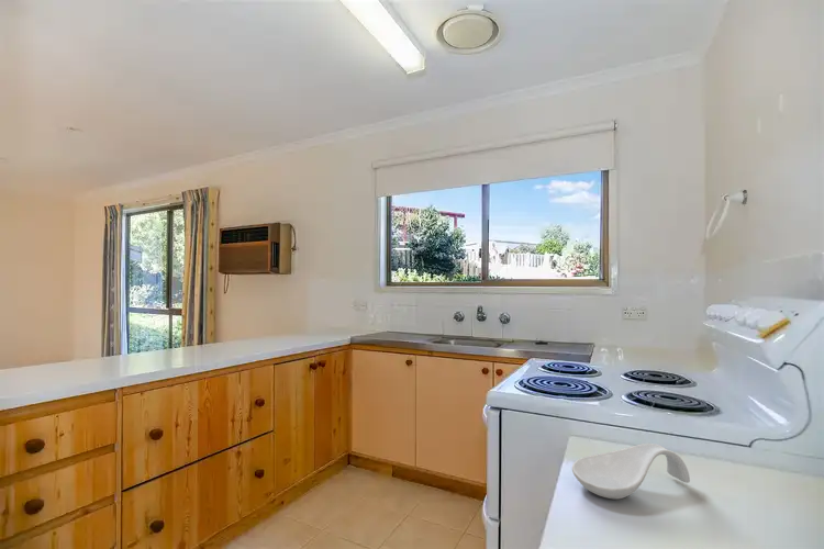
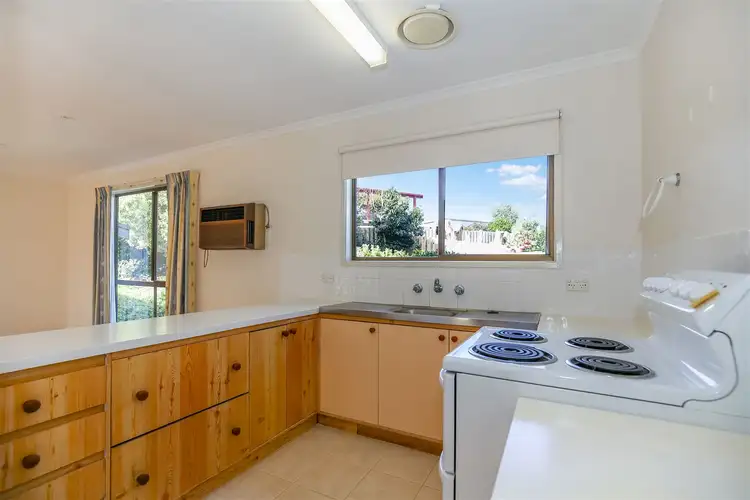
- spoon rest (631, 468)
